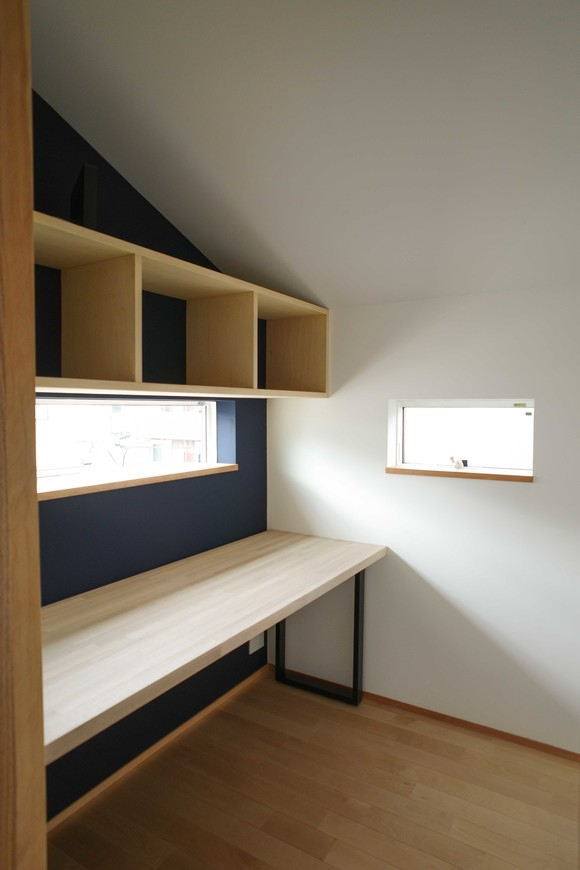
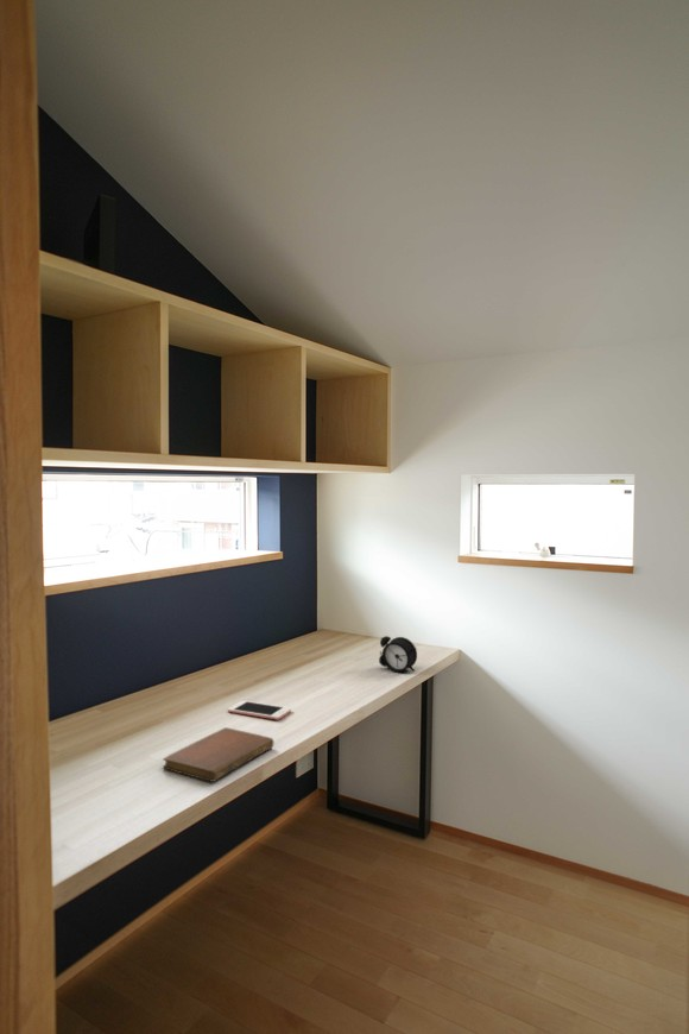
+ alarm clock (397, 654)
+ cell phone (259, 710)
+ notebook (220, 752)
